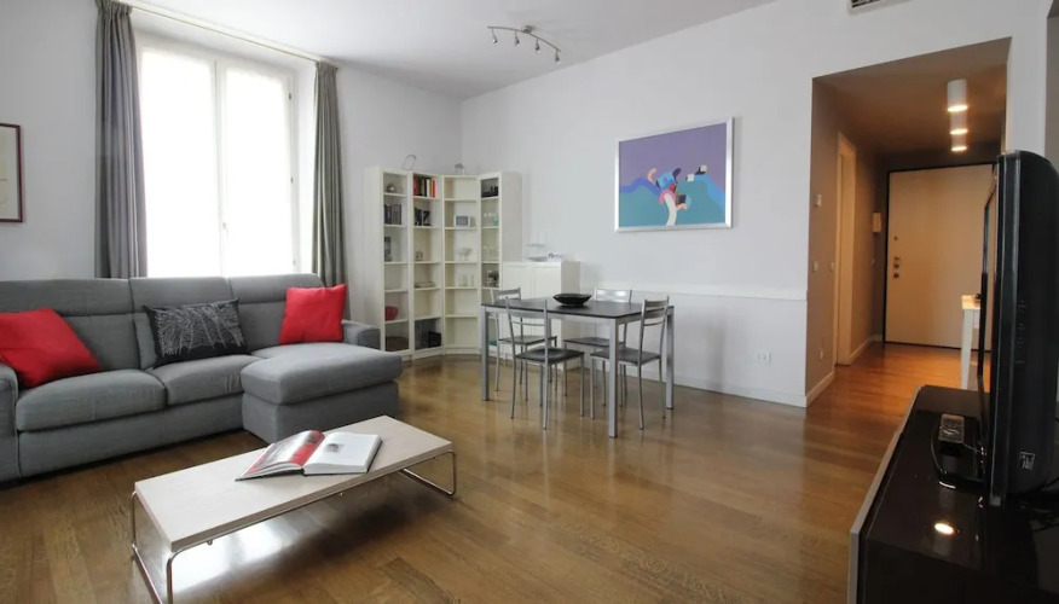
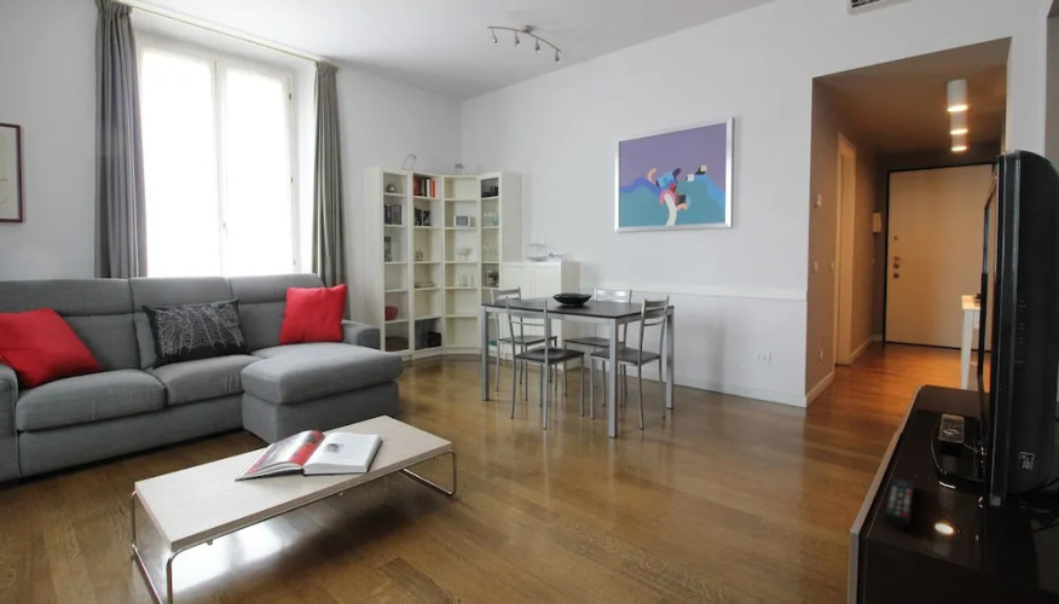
+ remote control (899, 499)
